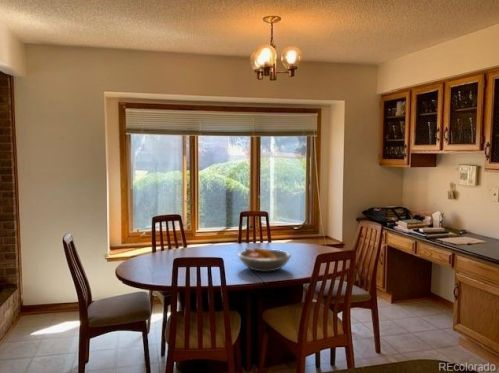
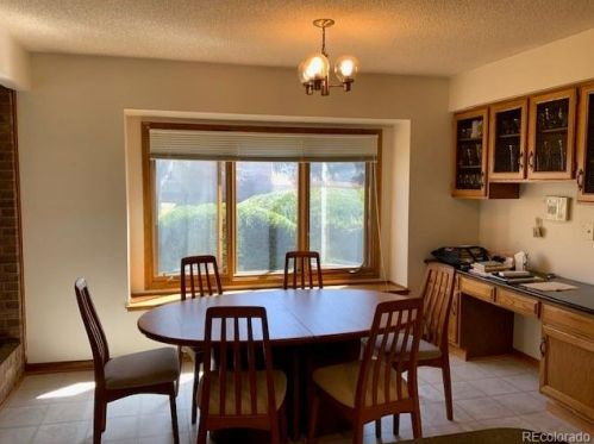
- fruit bowl (264, 259)
